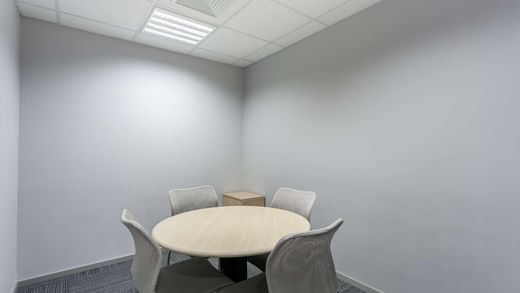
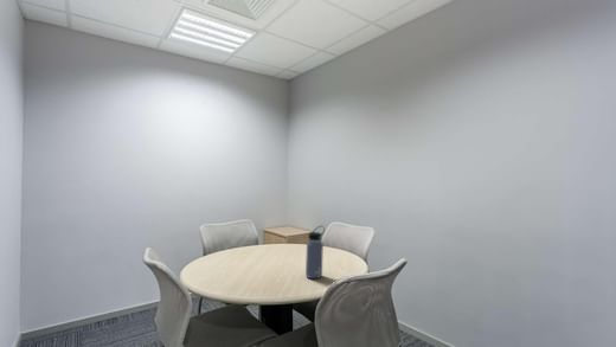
+ water bottle (315, 251)
